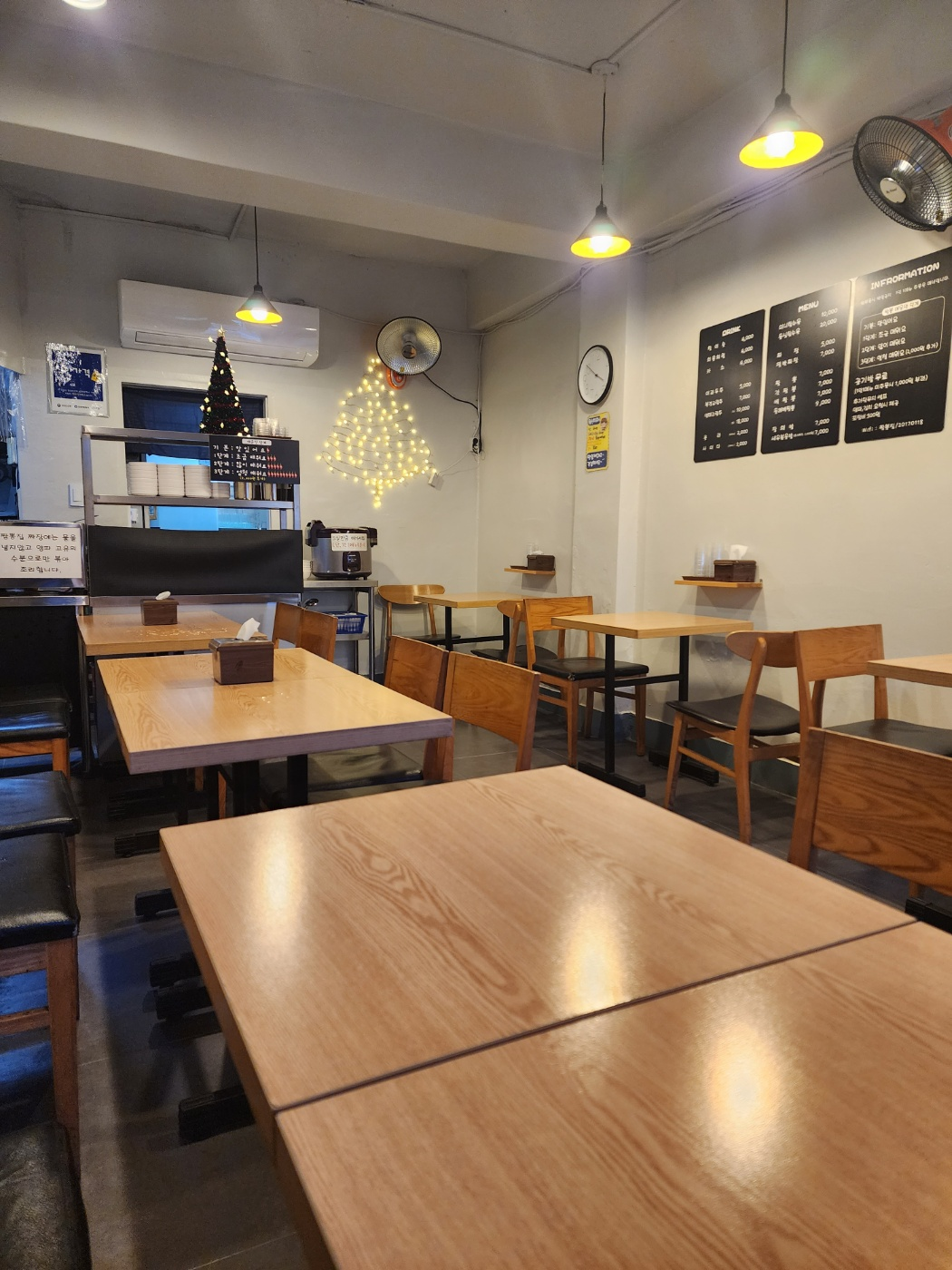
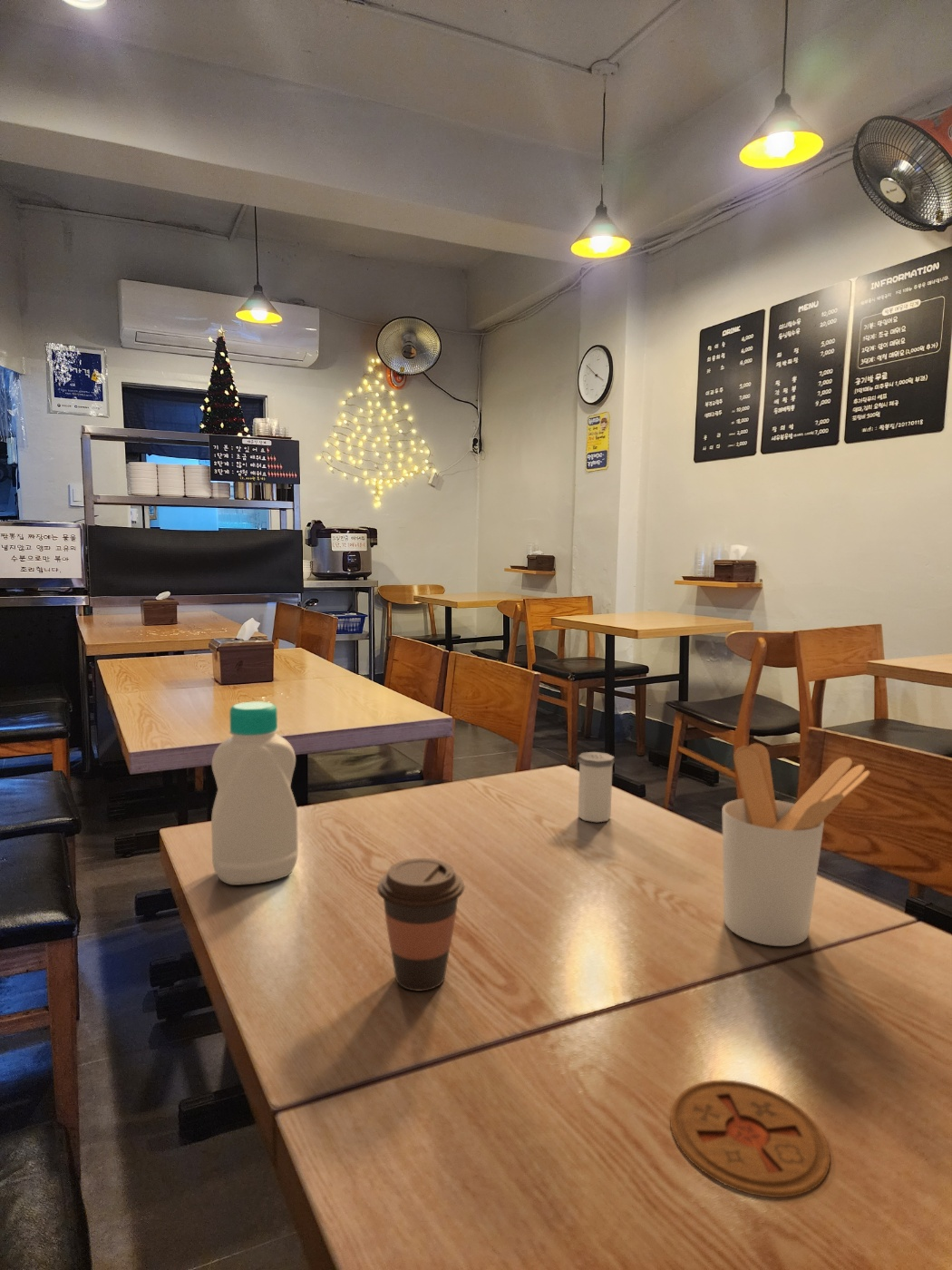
+ bottle (255, 789)
+ salt shaker (595, 786)
+ coaster (747, 1135)
+ coffee cup (421, 924)
+ utensil holder (793, 841)
